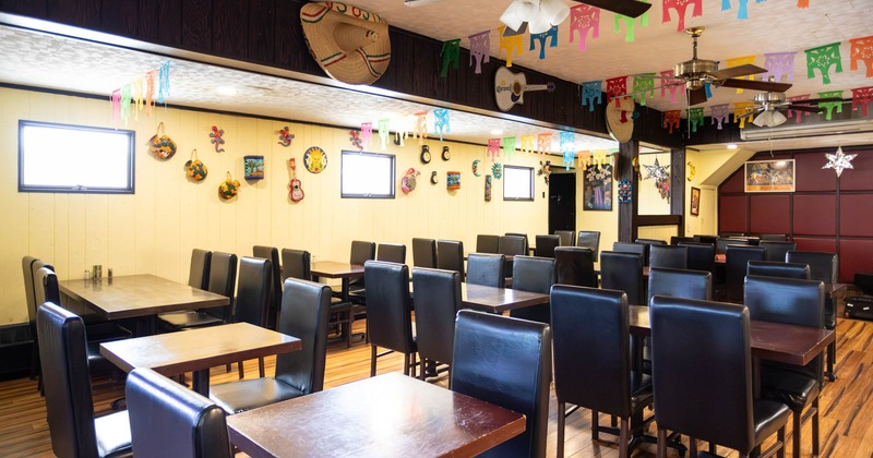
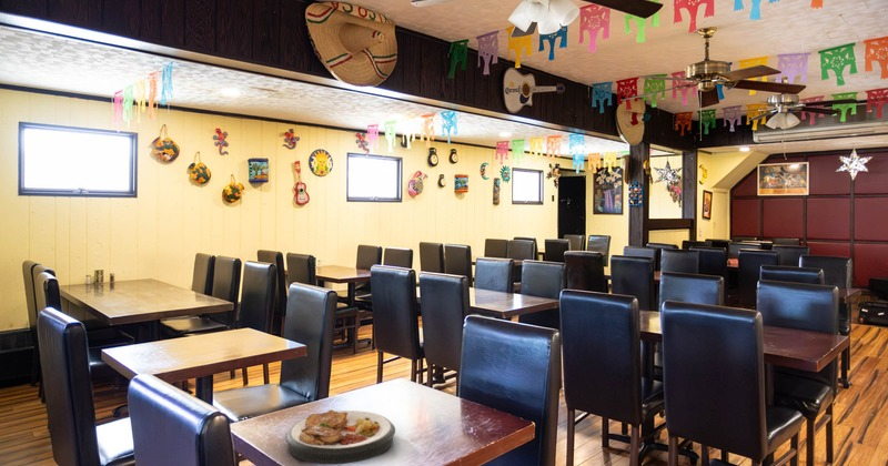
+ plate (341, 429)
